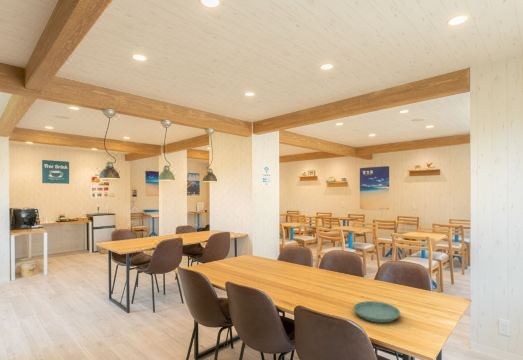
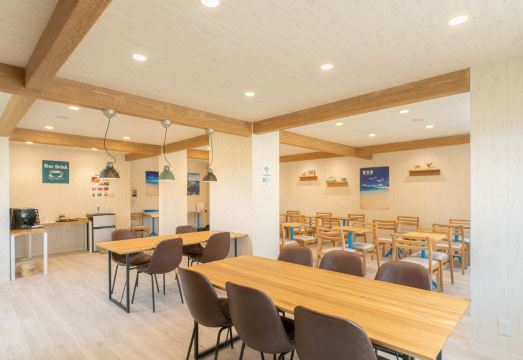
- saucer (376, 312)
